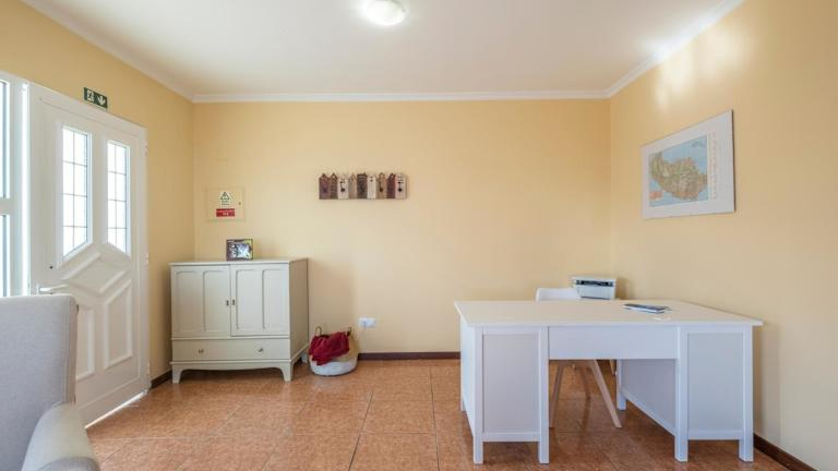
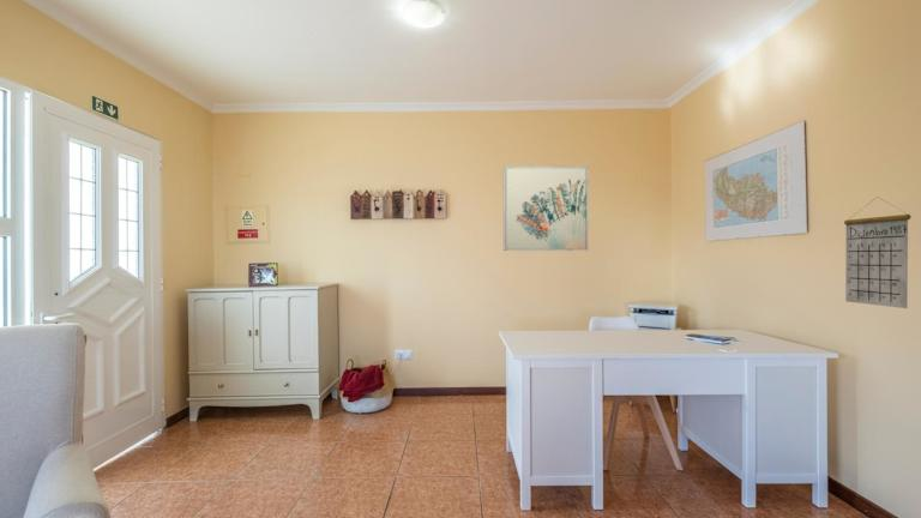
+ calendar (874, 251)
+ wall art (546, 209)
